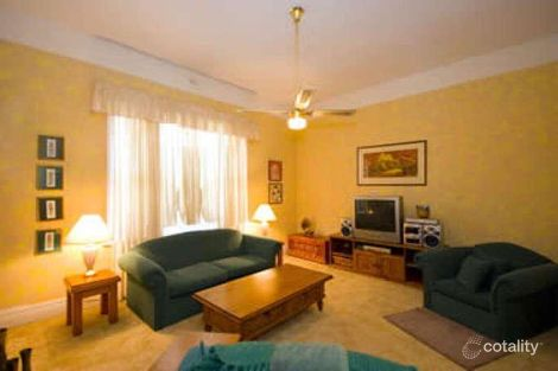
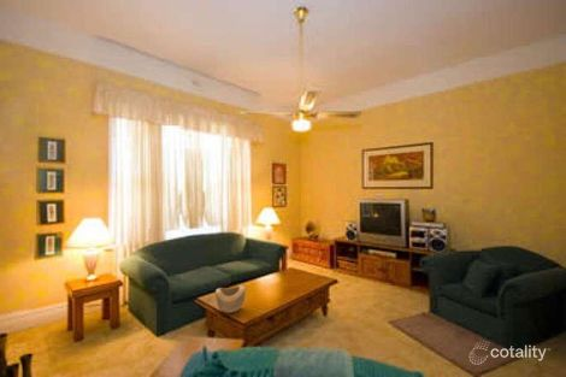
+ decorative bowl (230, 299)
